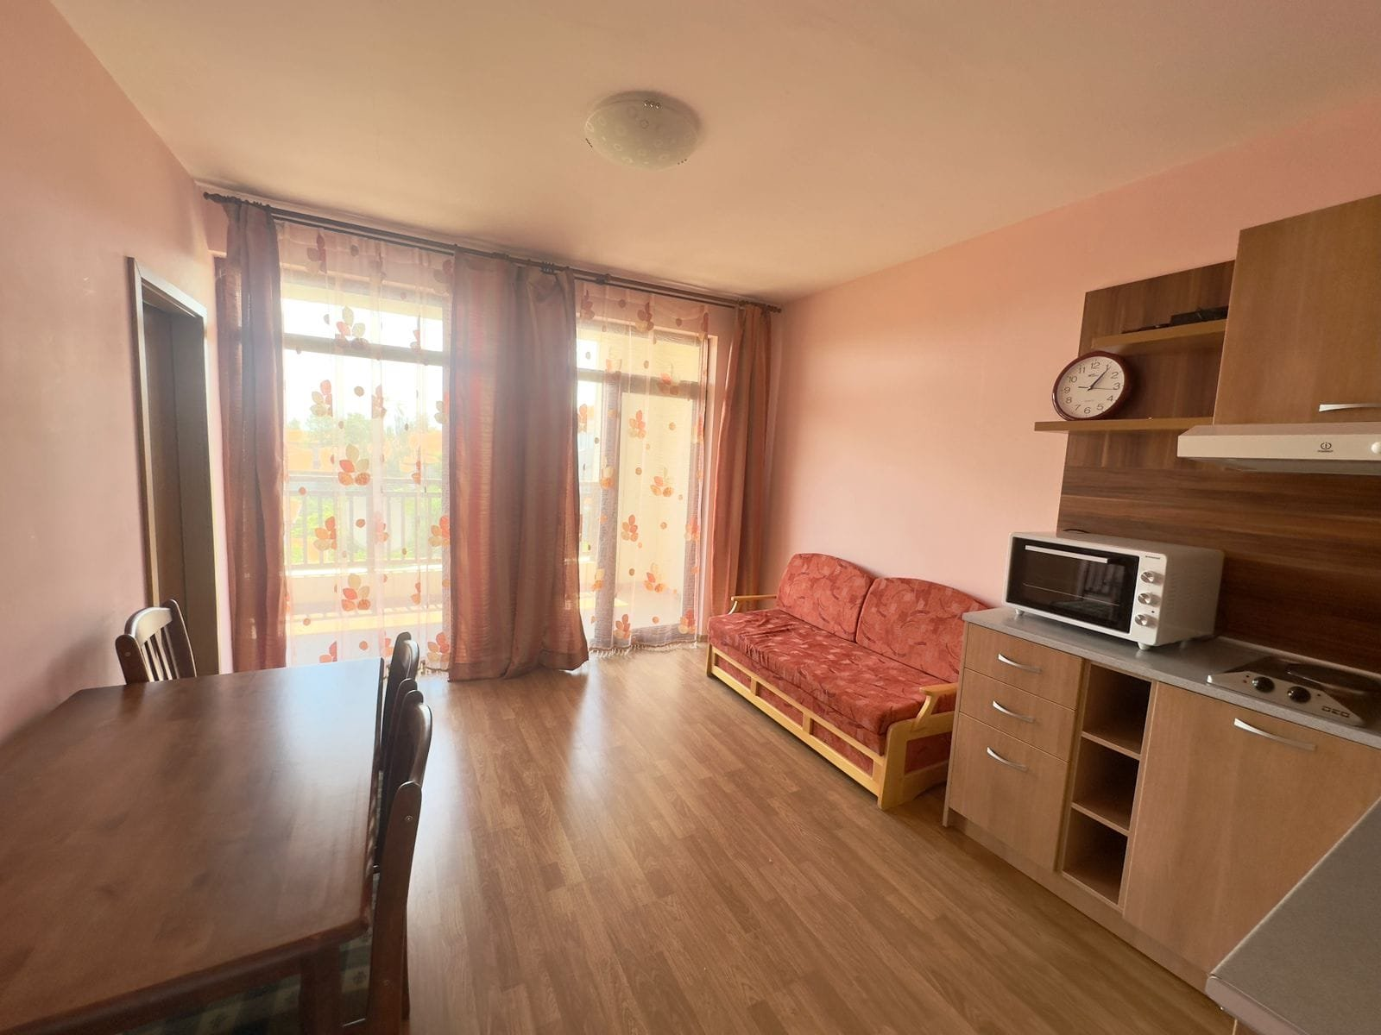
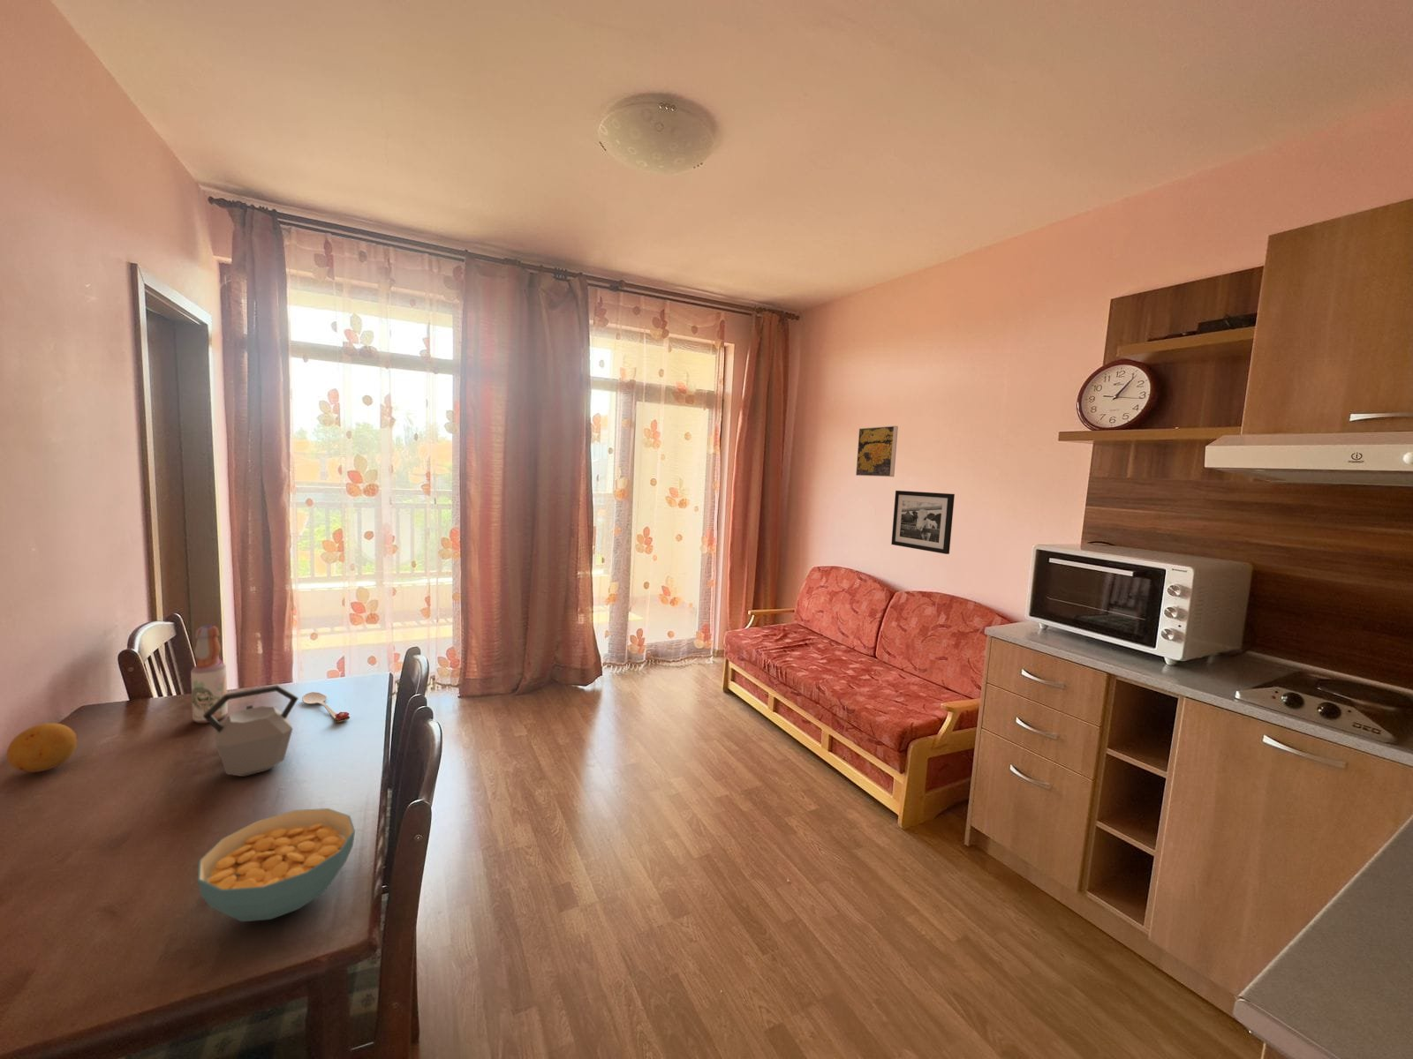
+ picture frame (921, 521)
+ kettle (250, 717)
+ cereal bowl (280, 873)
+ fruit (42, 746)
+ bottle (208, 673)
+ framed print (876, 452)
+ spoon (326, 705)
